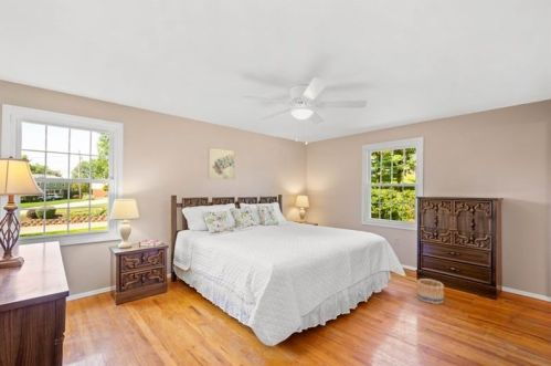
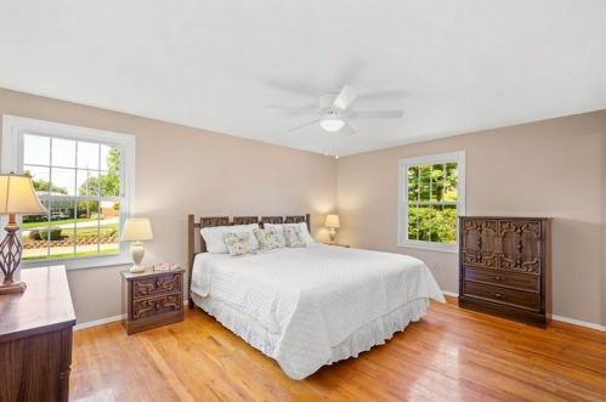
- wall art (221, 164)
- basket (430, 290)
